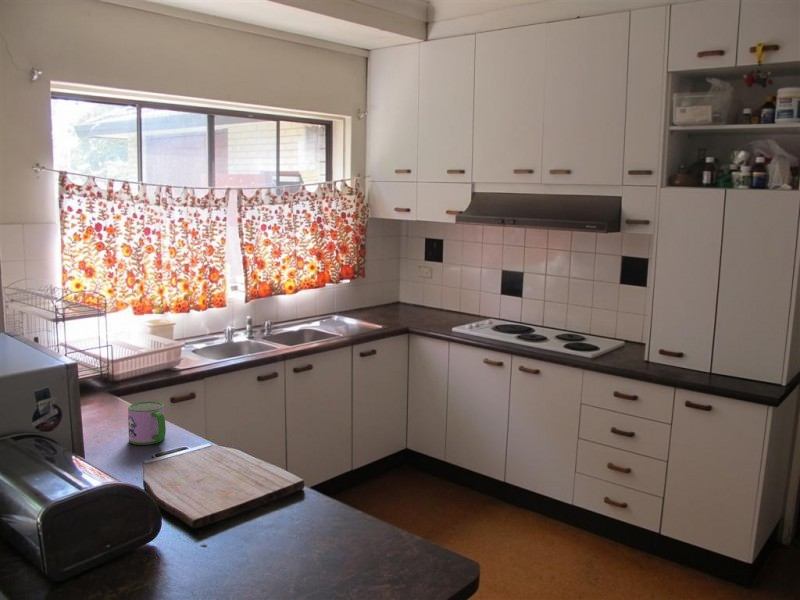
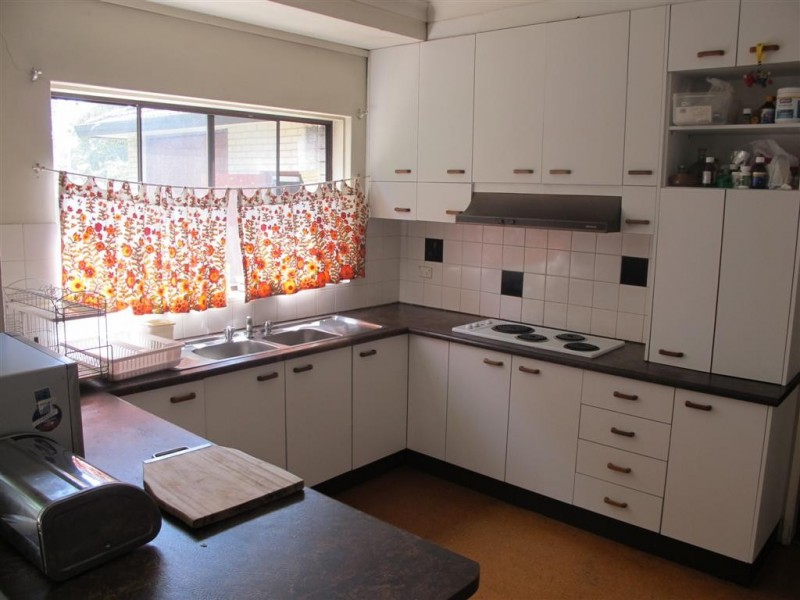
- mug (150, 424)
